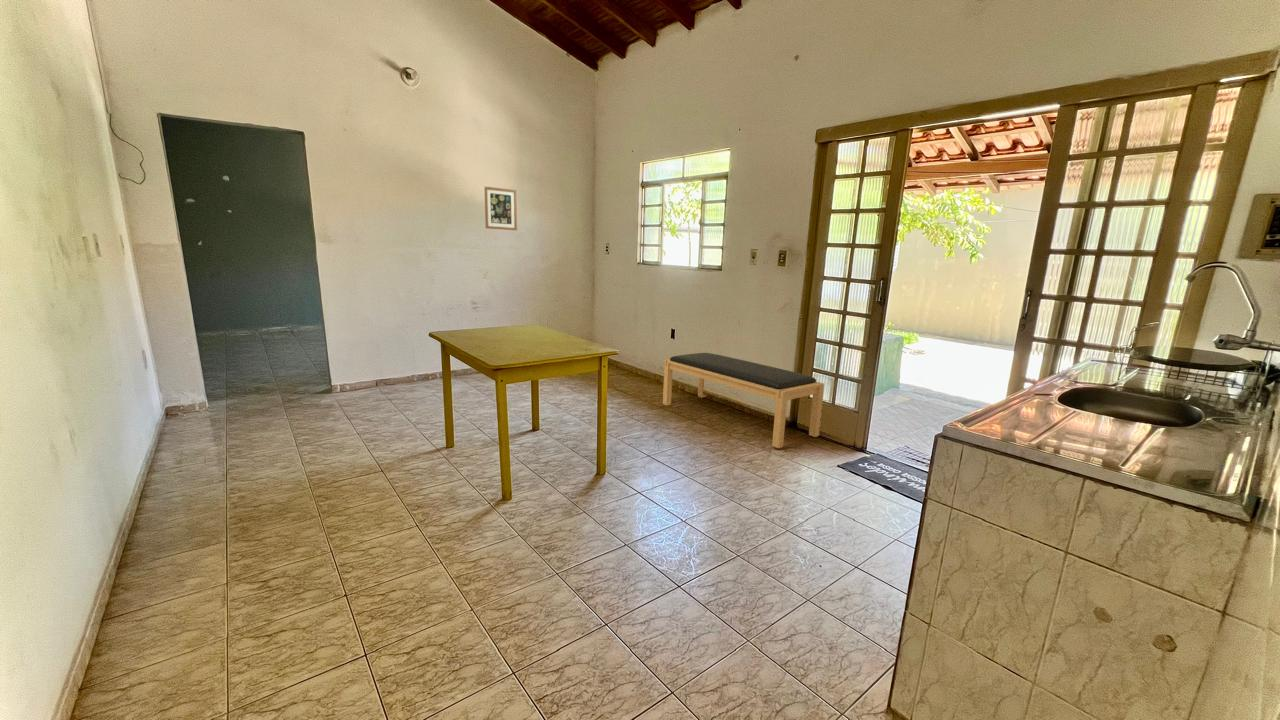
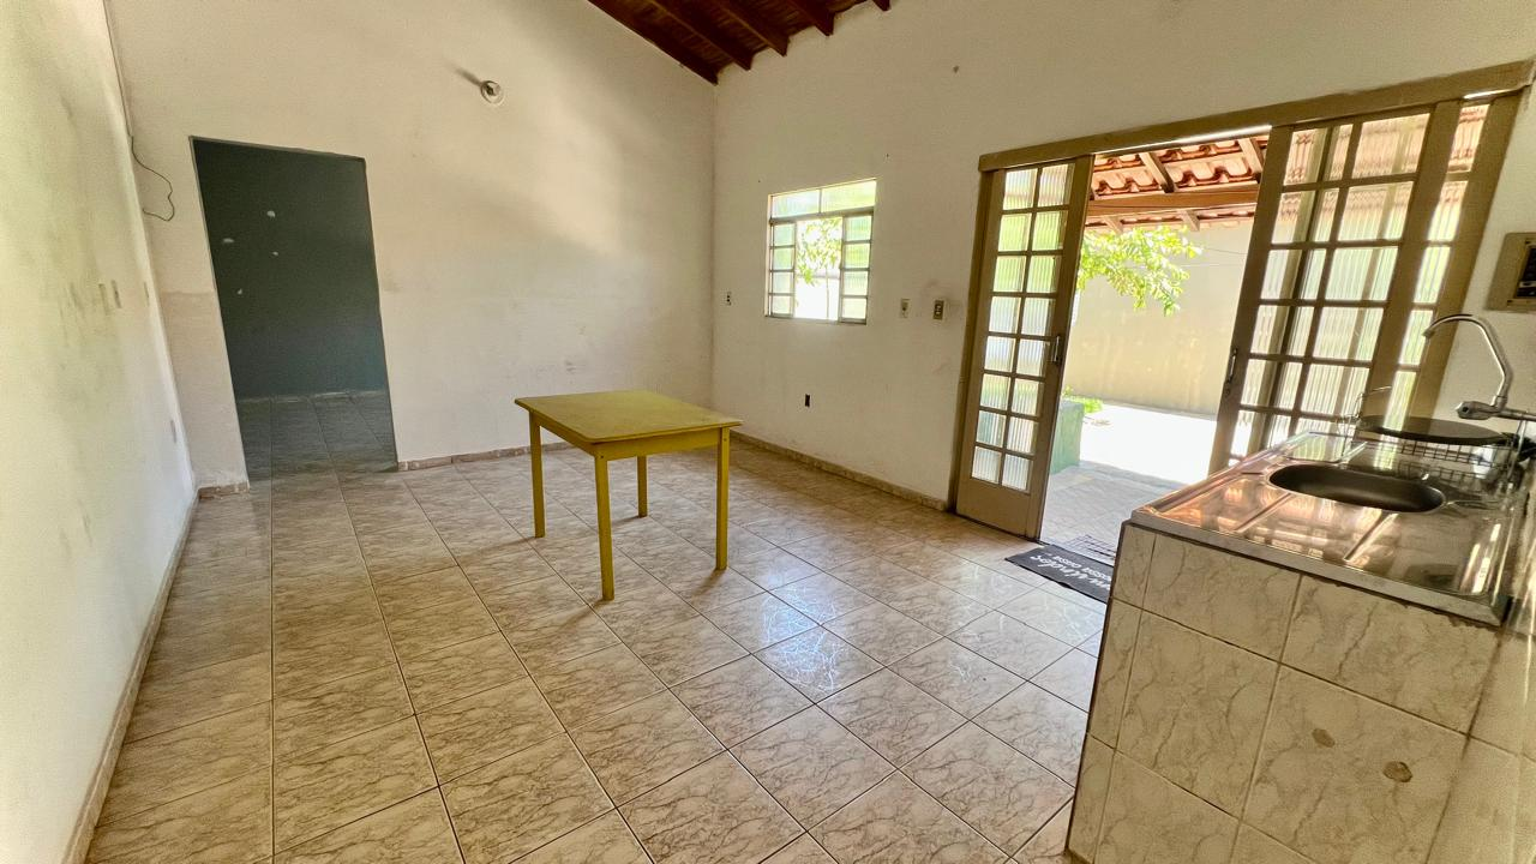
- wall art (501, 209)
- bench (737, 388)
